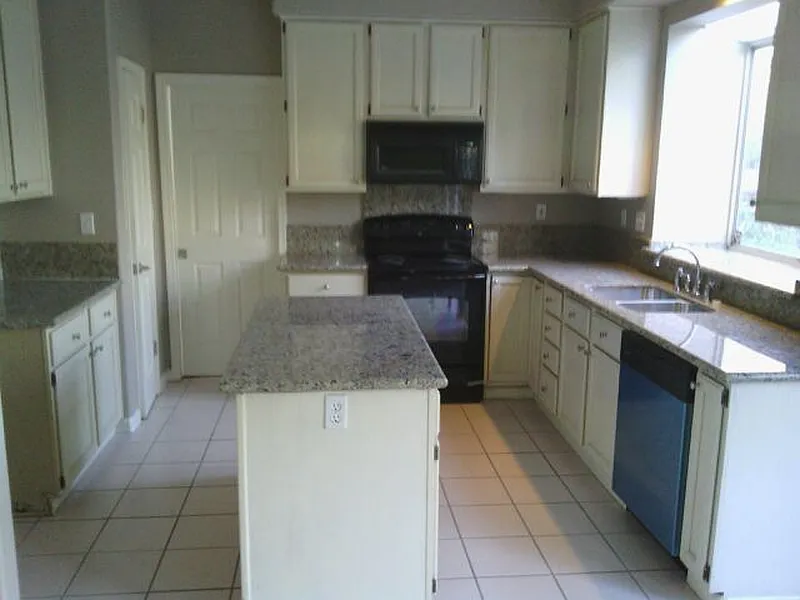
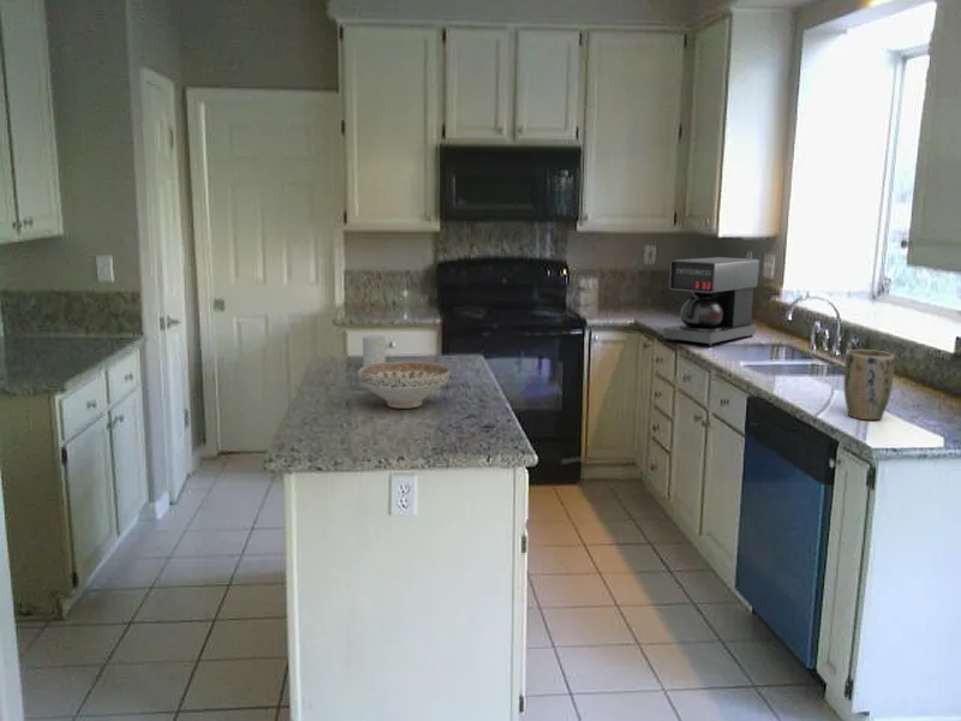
+ coffee maker (712, 299)
+ cup (374, 352)
+ plant pot (867, 385)
+ decorative bowl (404, 387)
